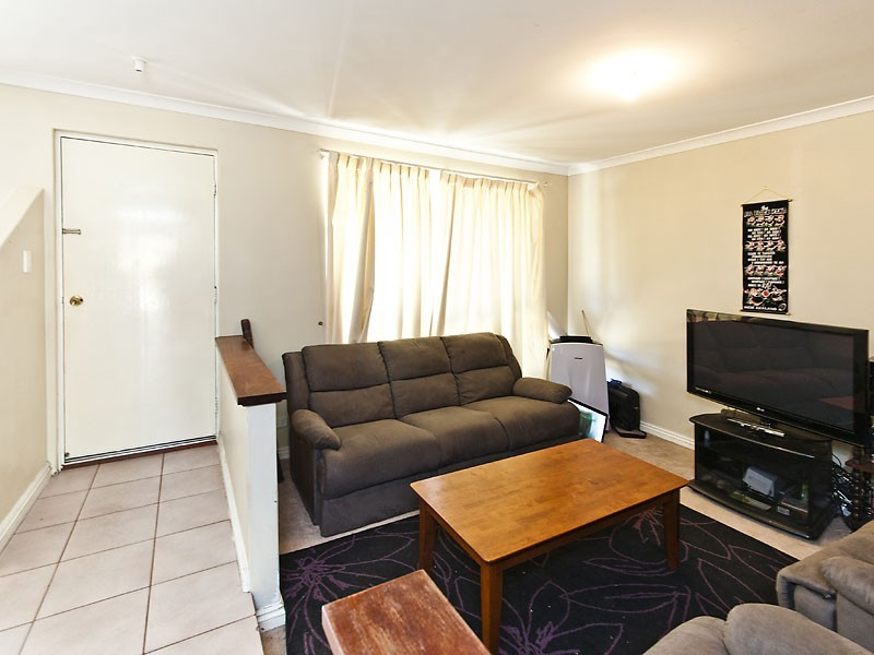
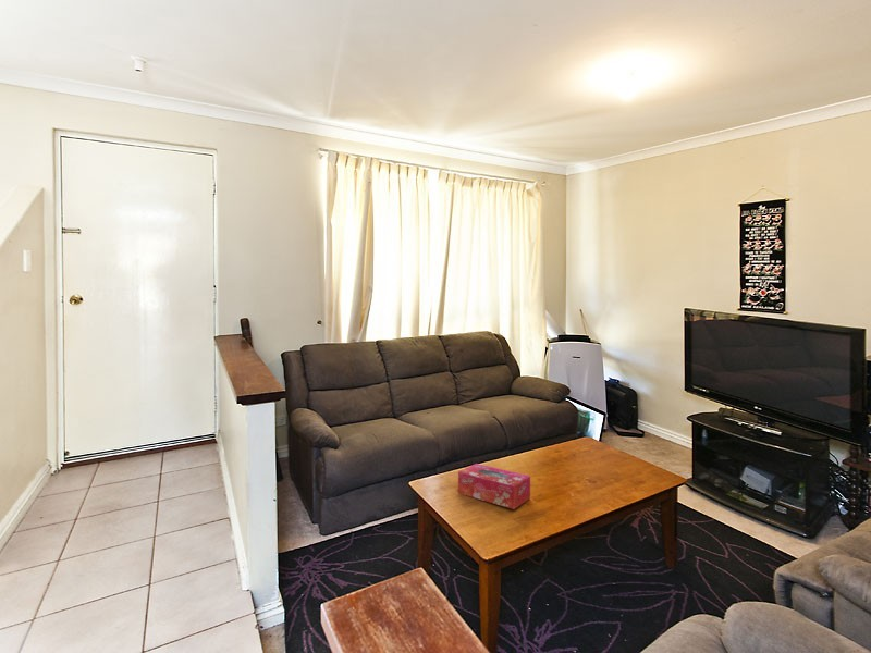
+ tissue box (493, 484)
